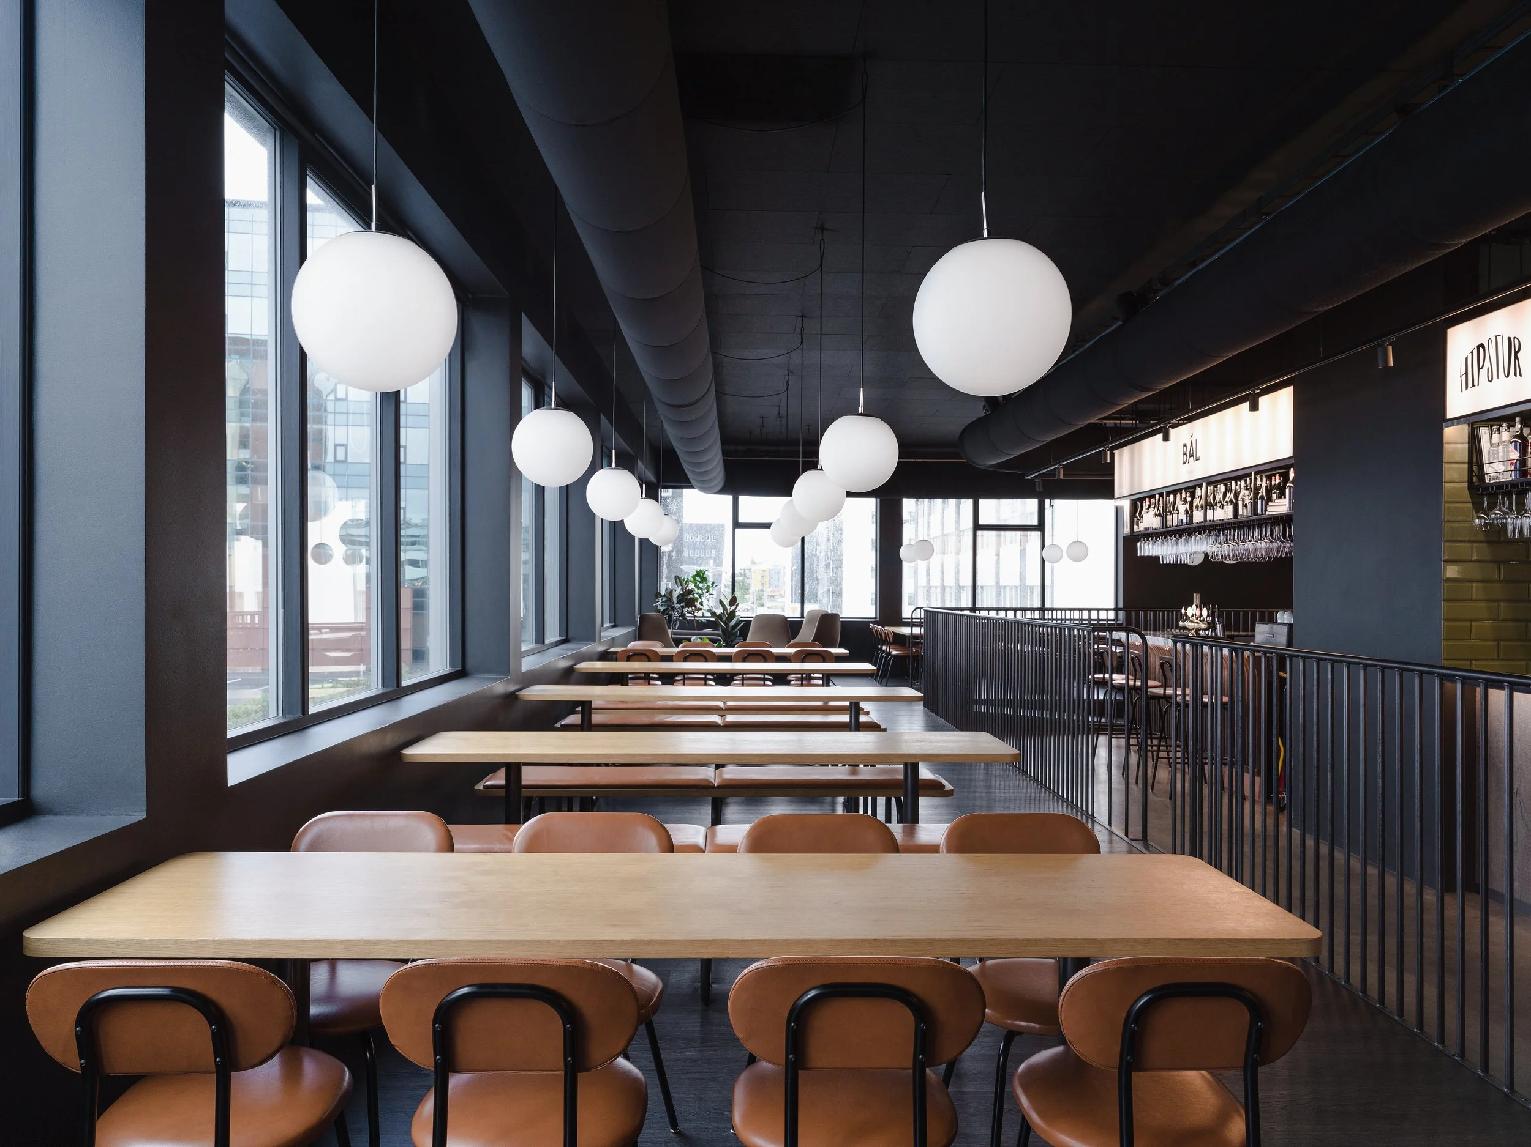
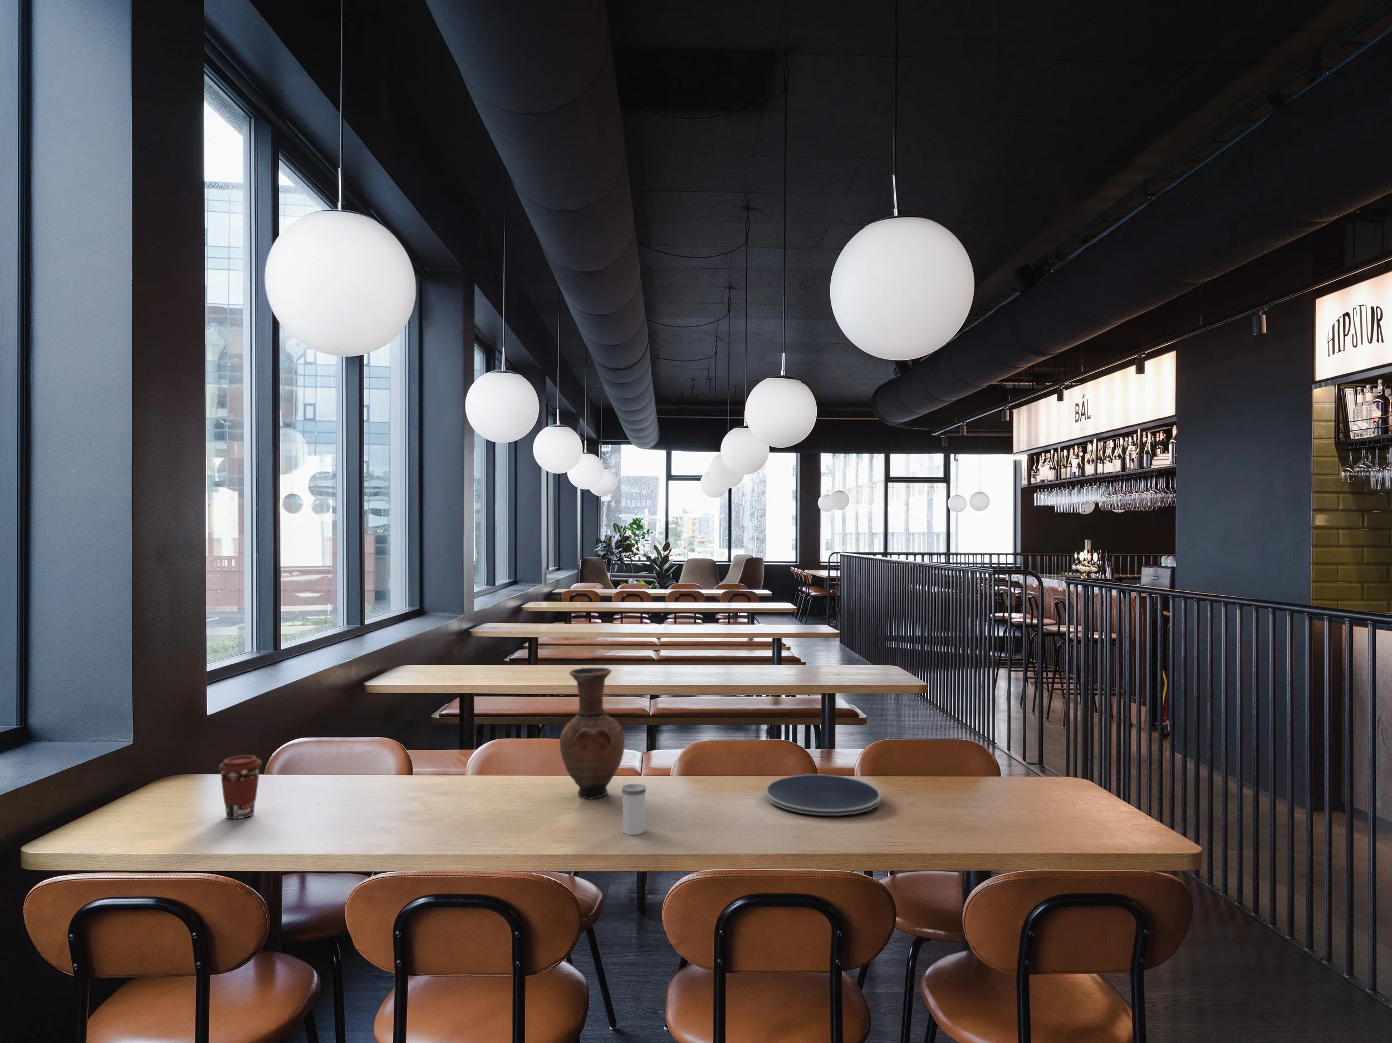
+ vase (592, 732)
+ salt shaker (634, 809)
+ coffee cup (240, 787)
+ plate (822, 795)
